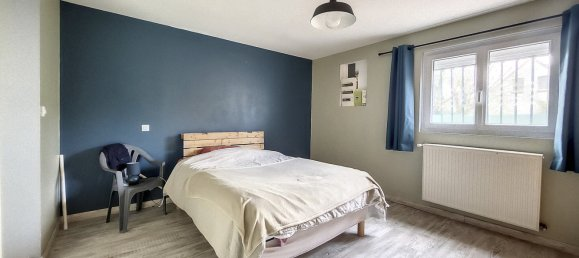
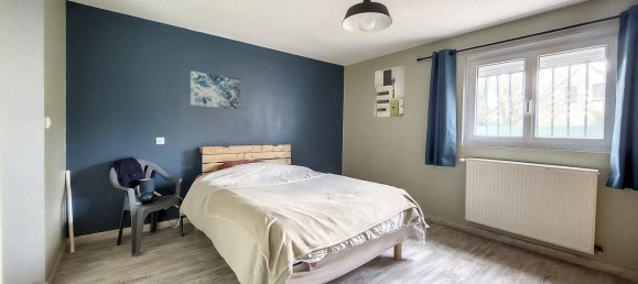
+ wall art (216, 91)
